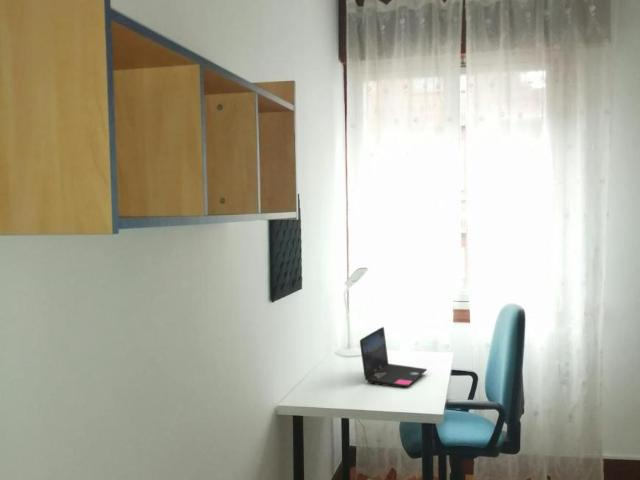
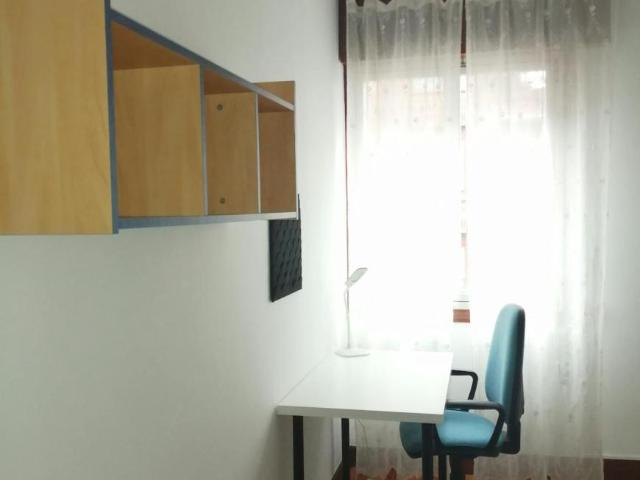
- laptop (387, 356)
